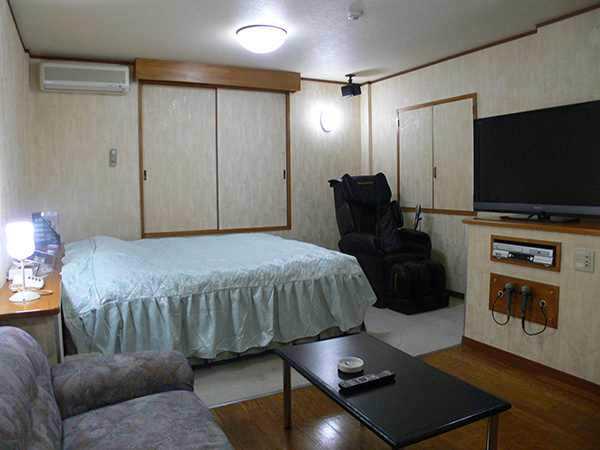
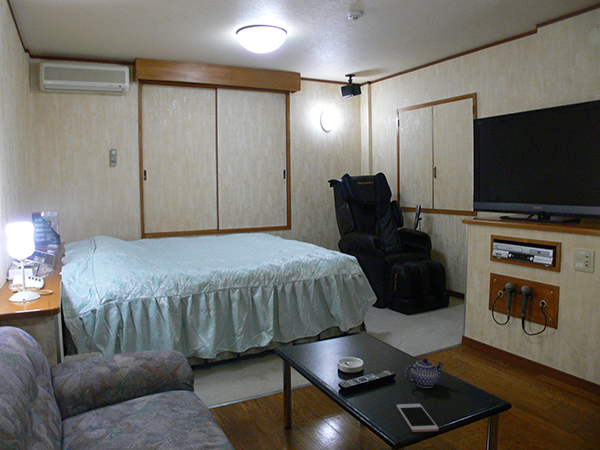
+ teapot (424, 371)
+ cell phone (416, 417)
